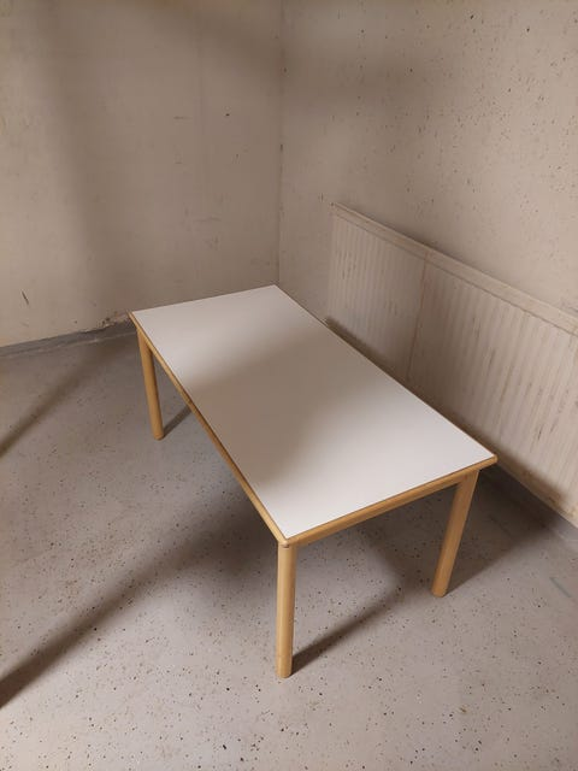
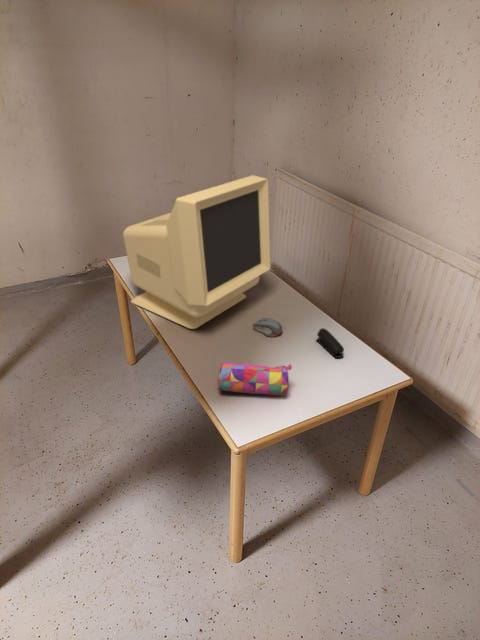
+ computer mouse (267, 325)
+ stapler (330, 342)
+ pencil case (254, 377)
+ monitor (191, 243)
